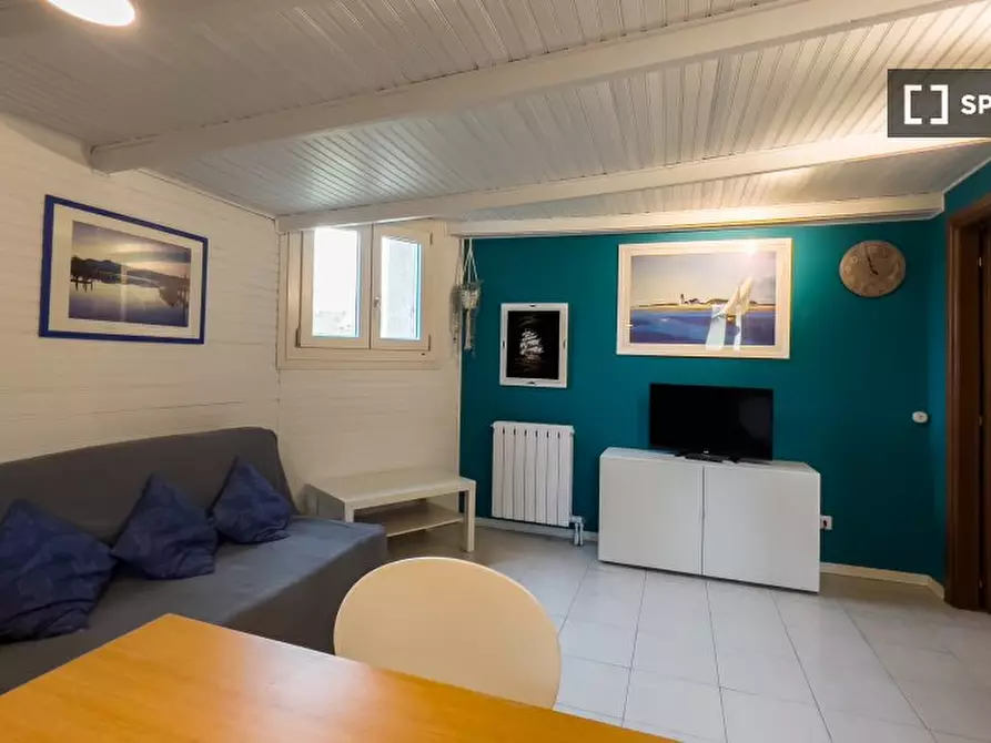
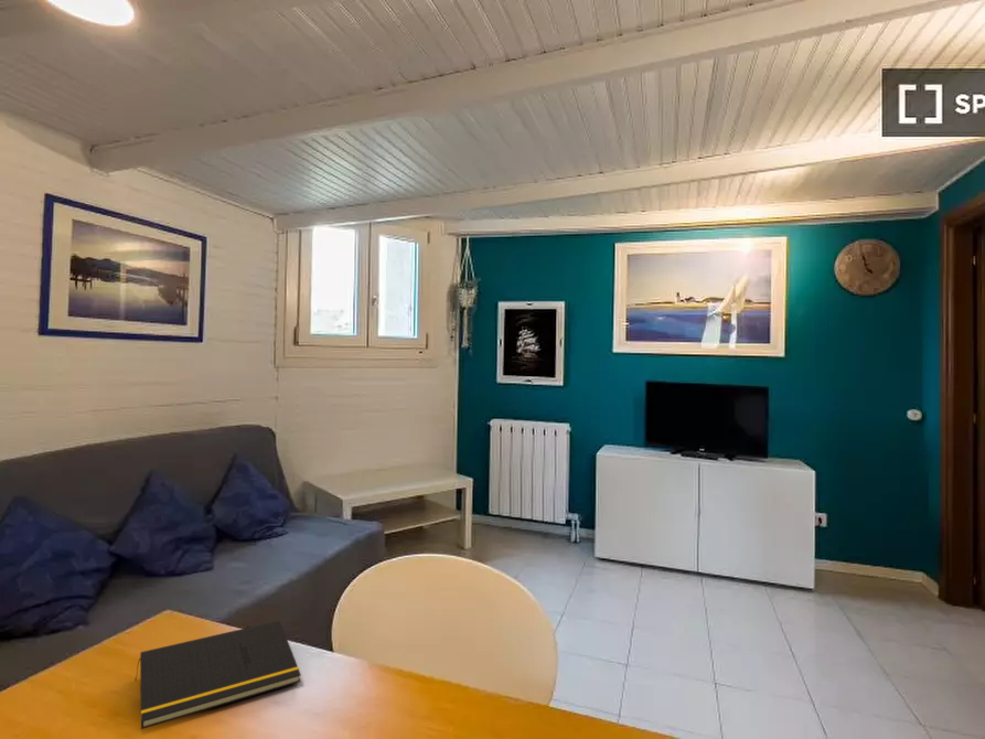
+ notepad (220, 666)
